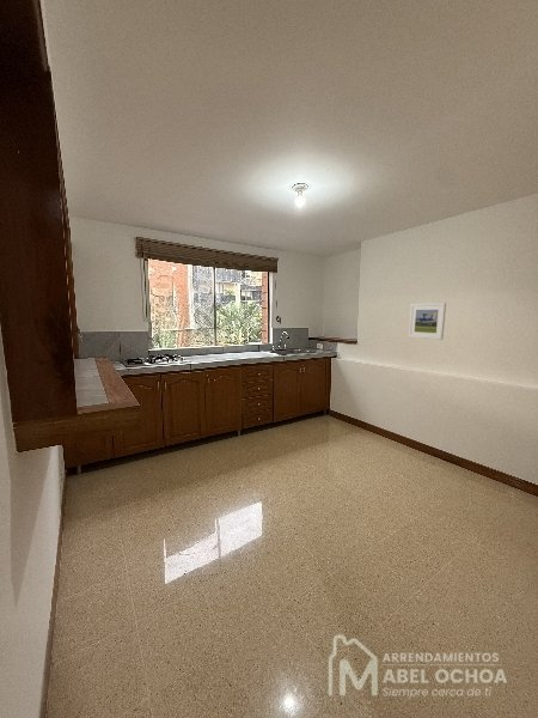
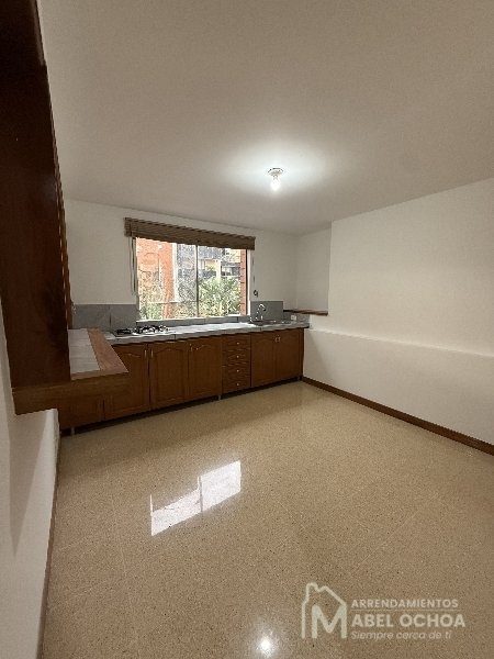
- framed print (426, 321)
